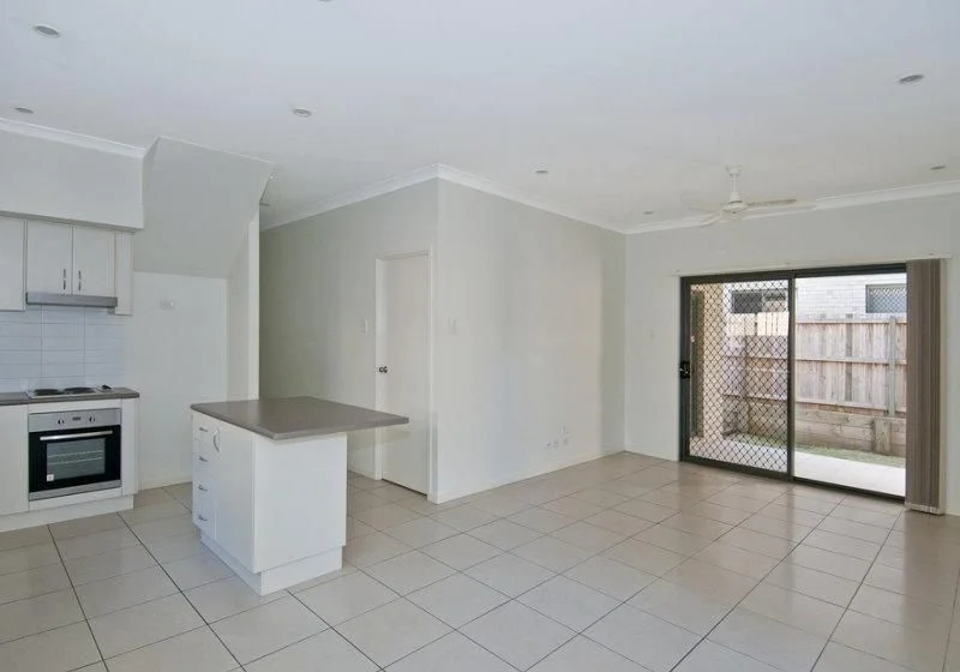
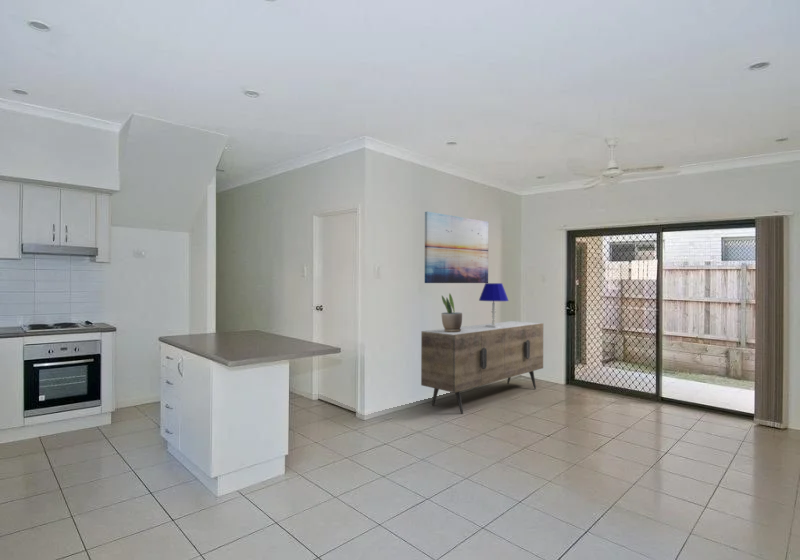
+ sideboard (489, 362)
+ table lamp (493, 305)
+ wall art (458, 250)
+ potted plant (451, 311)
